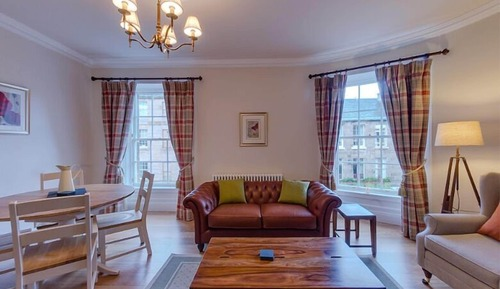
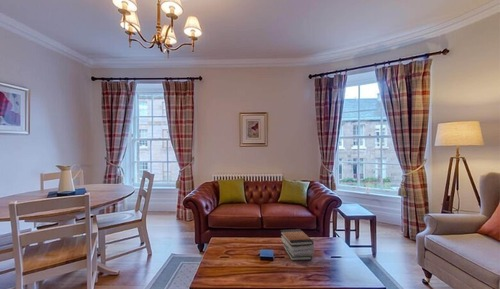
+ book stack (296, 244)
